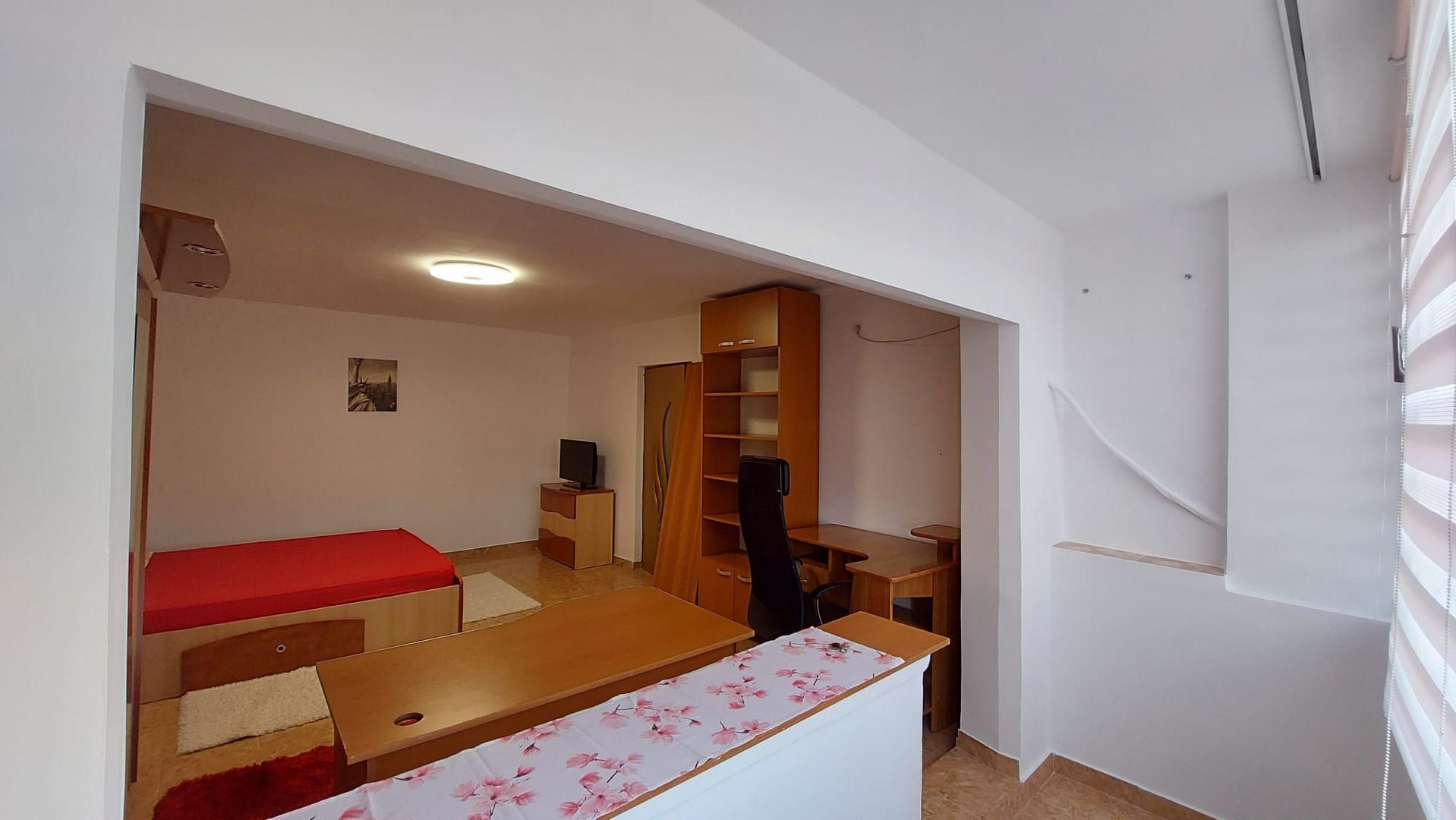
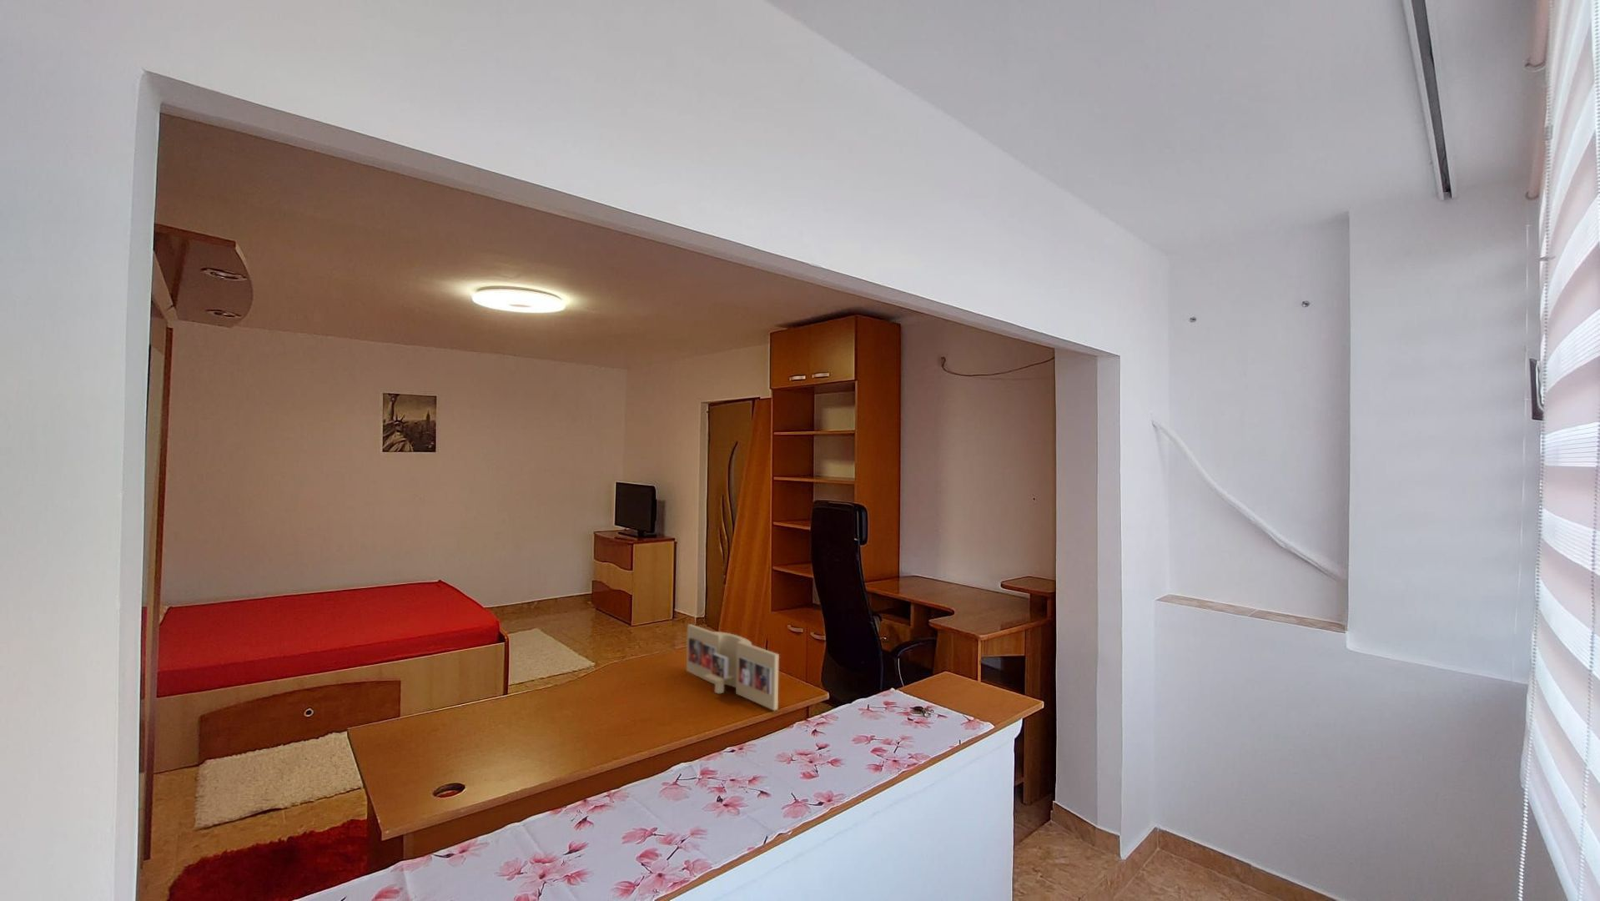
+ picture frame (725, 664)
